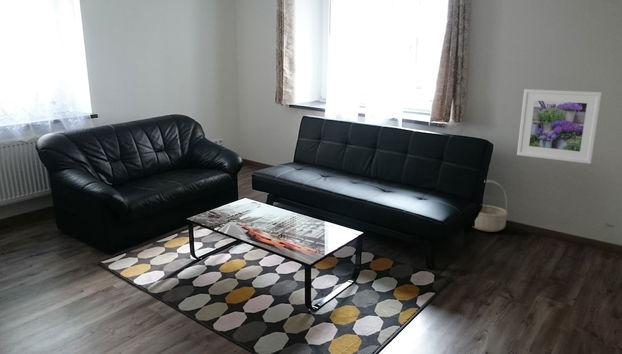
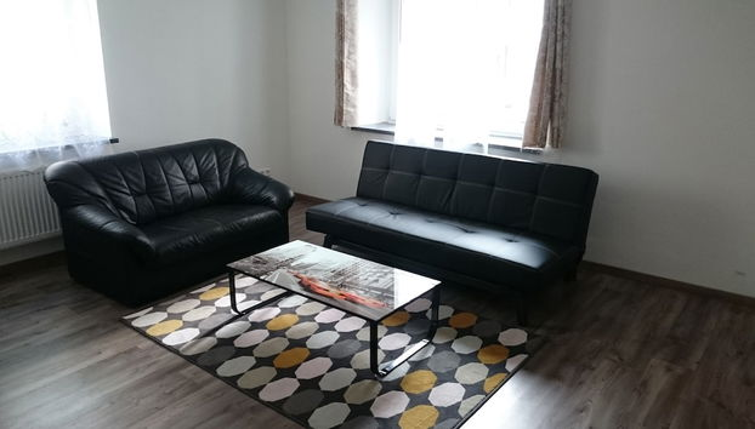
- basket (488, 205)
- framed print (556, 125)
